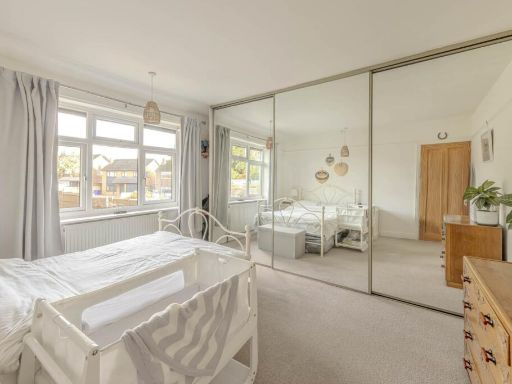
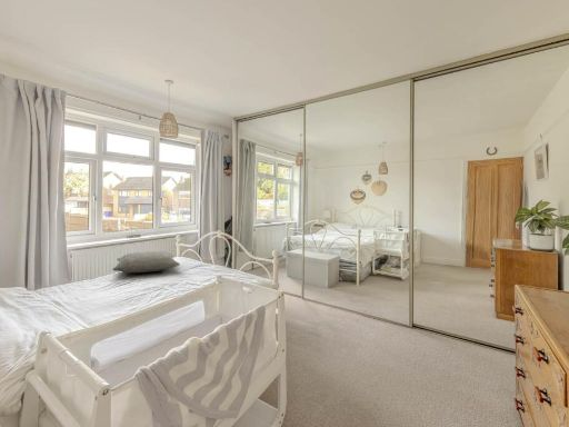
+ pillow (147, 261)
